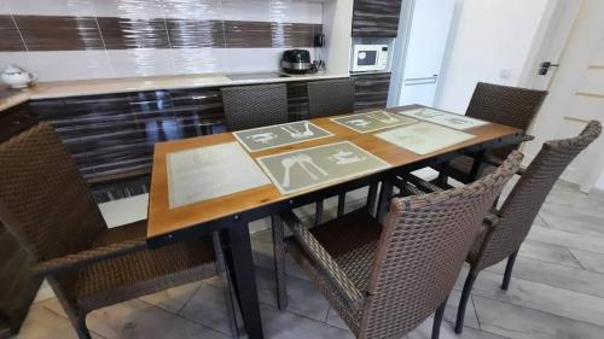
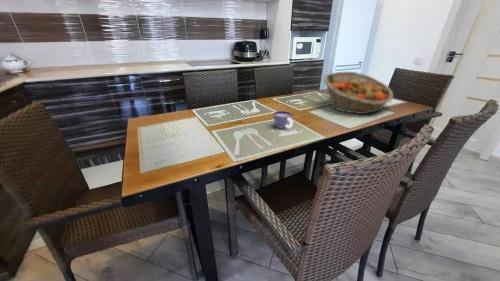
+ cup (284, 121)
+ fruit basket (356, 91)
